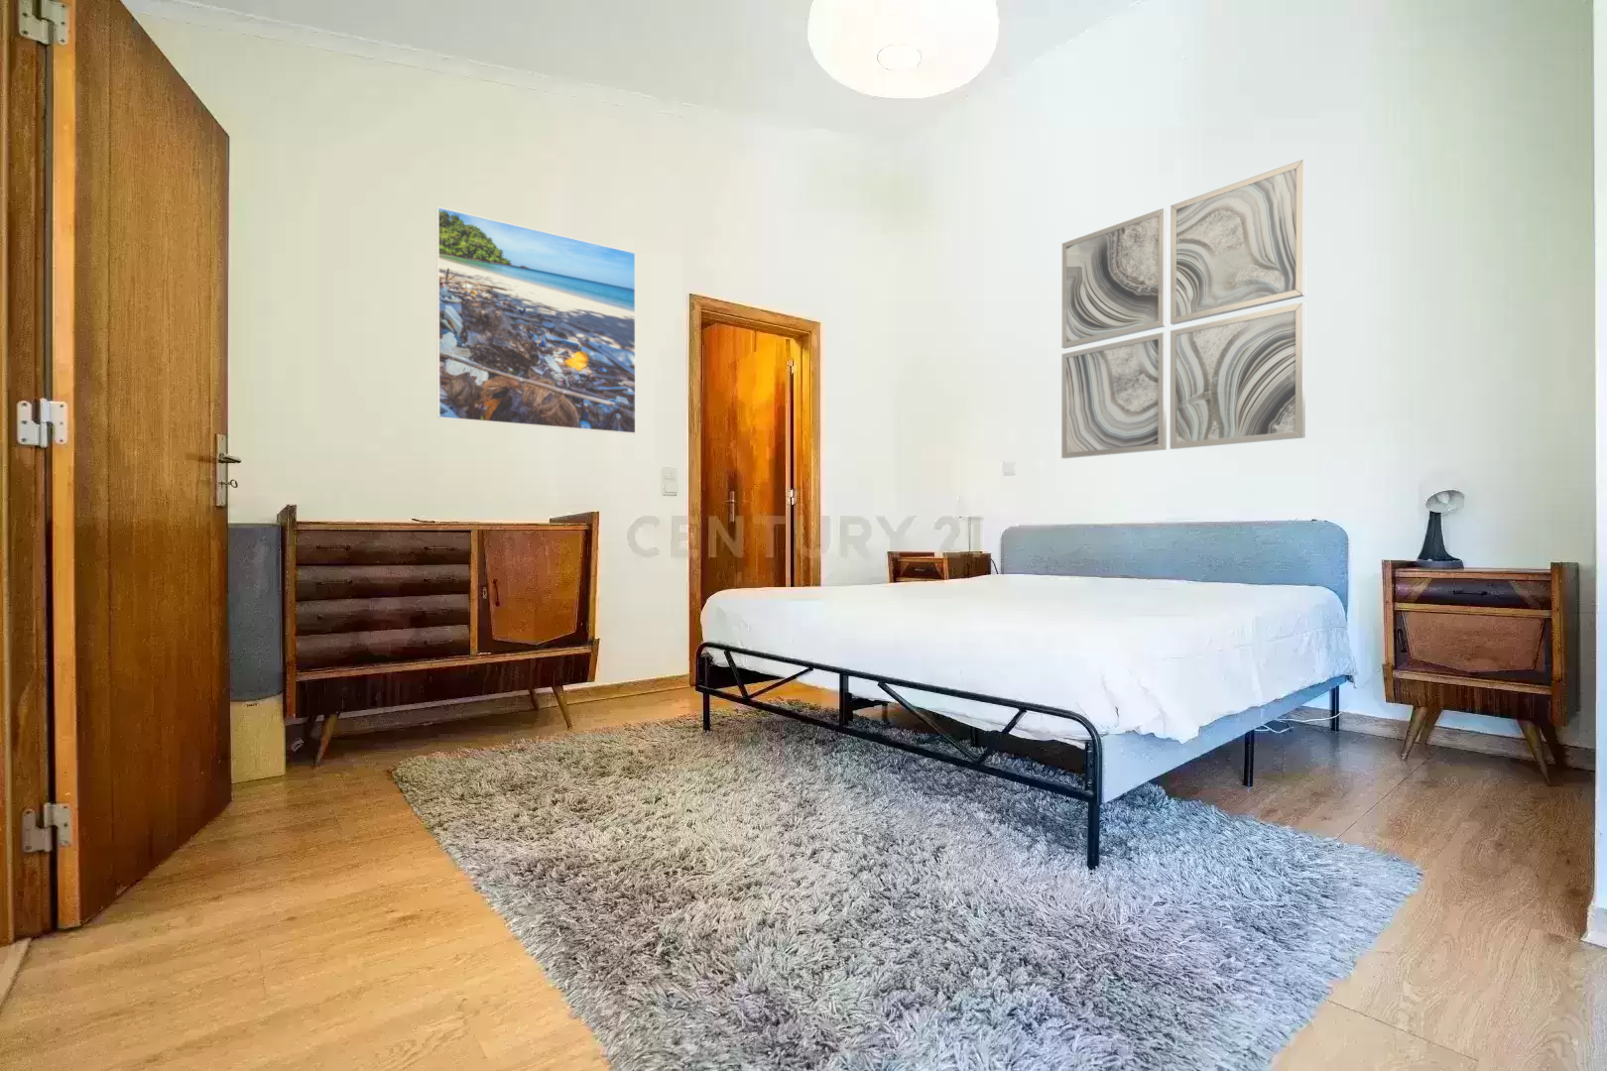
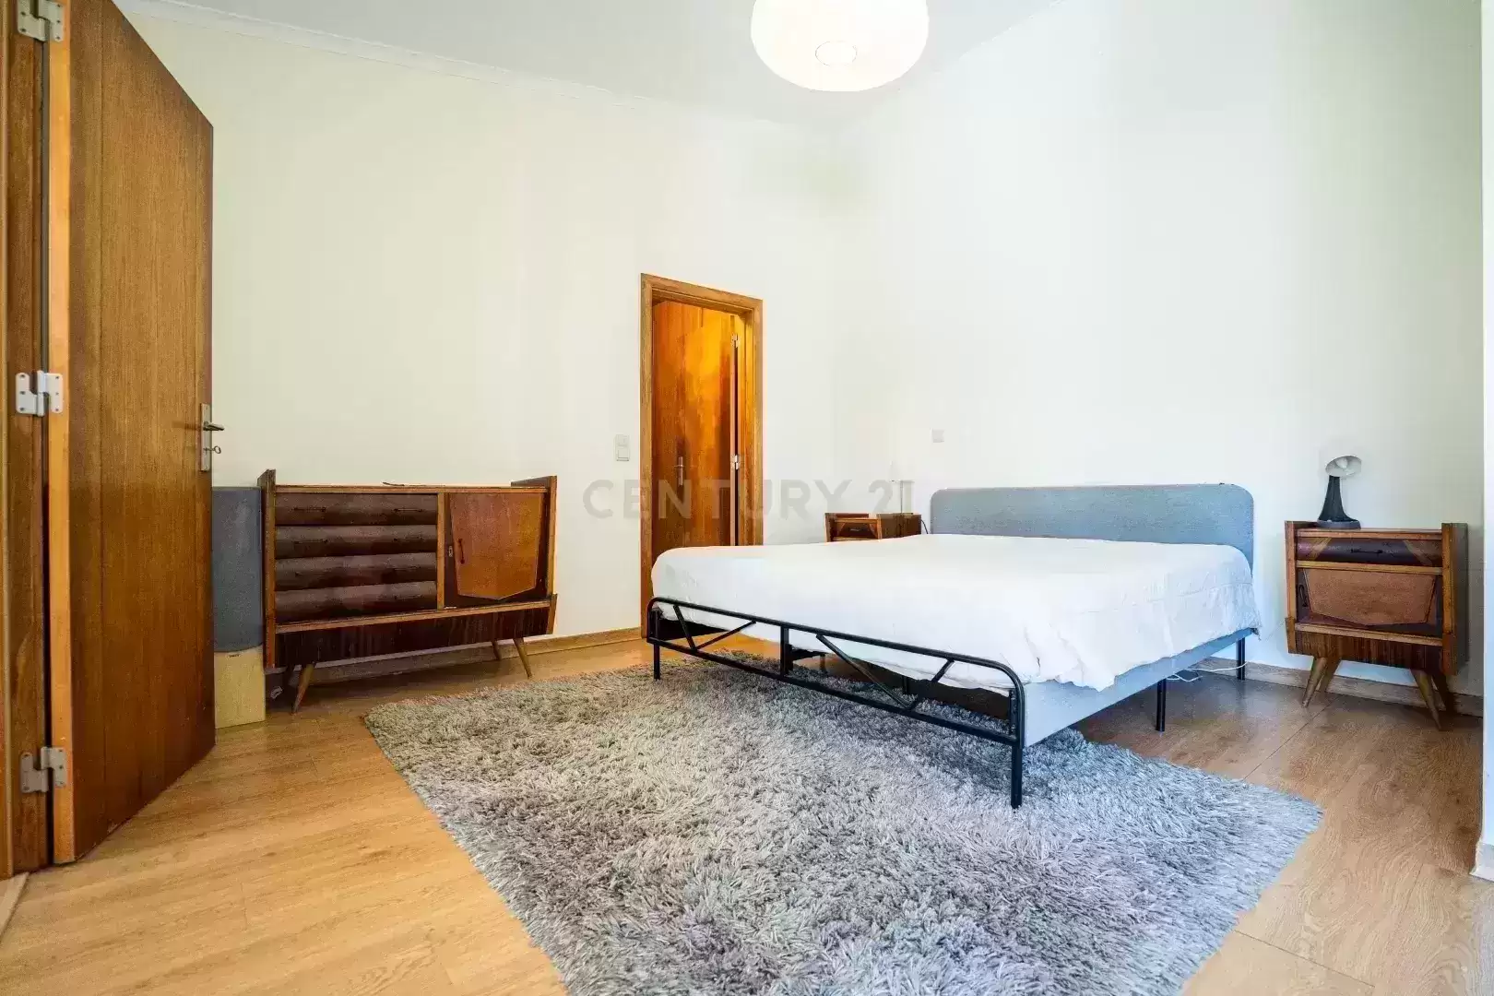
- wall art (1171, 330)
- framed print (543, 329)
